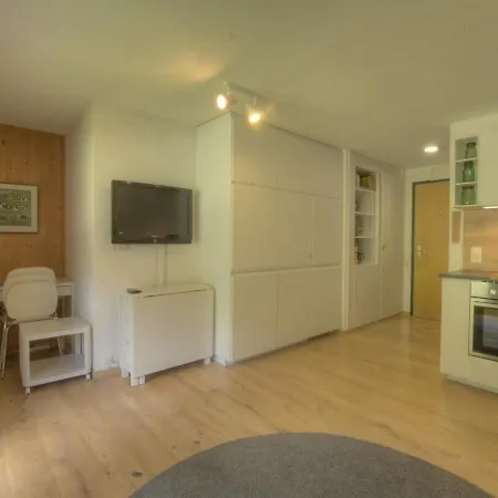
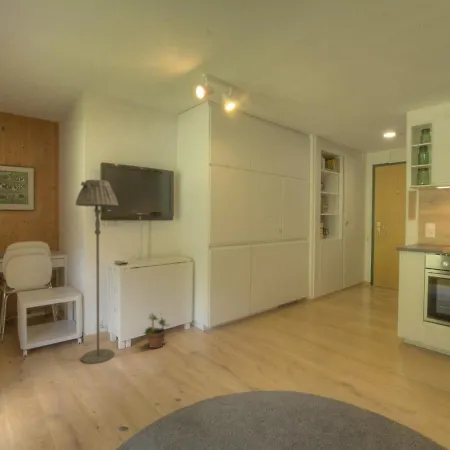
+ floor lamp (97, 269)
+ potted plant (154, 327)
